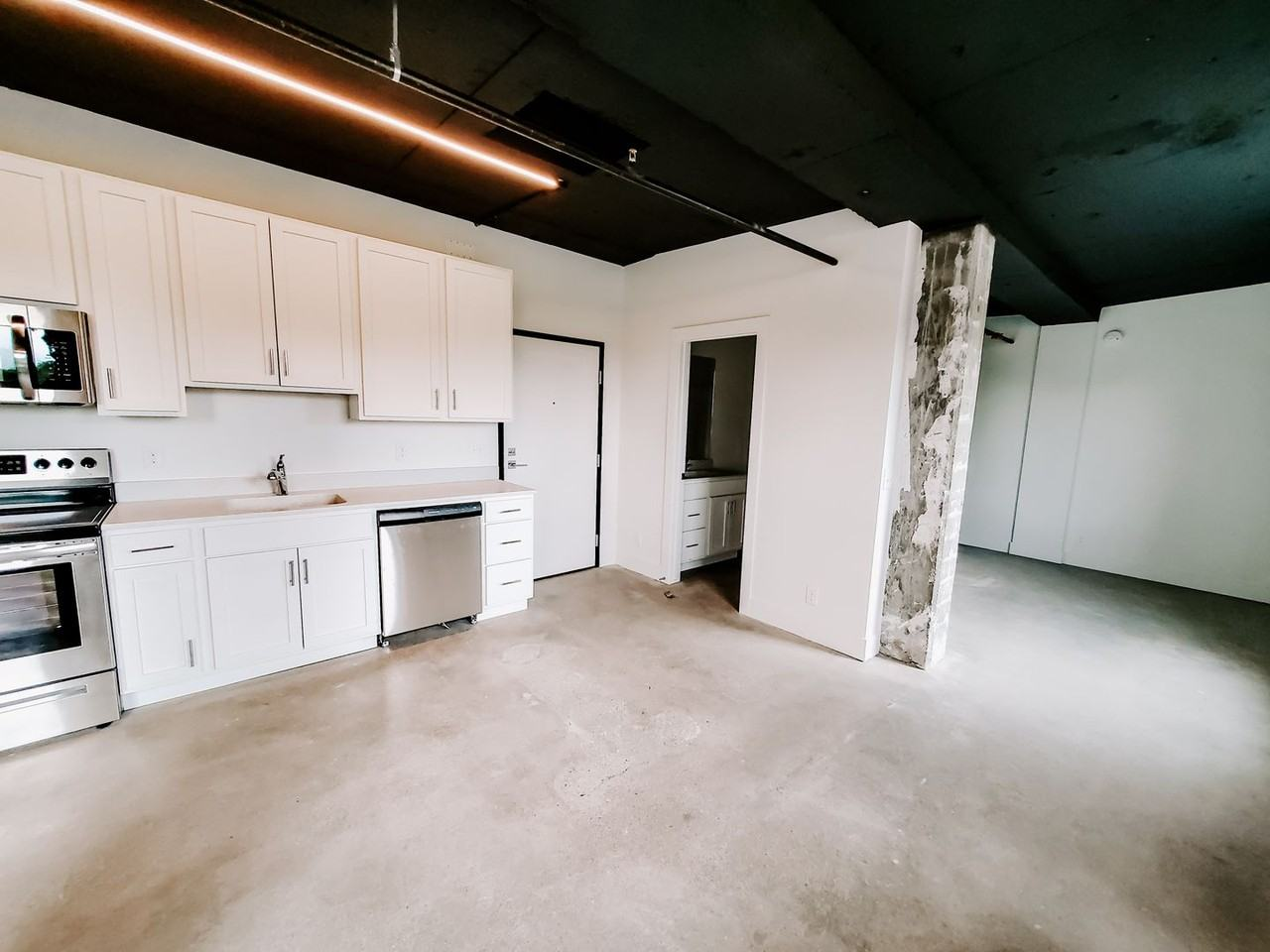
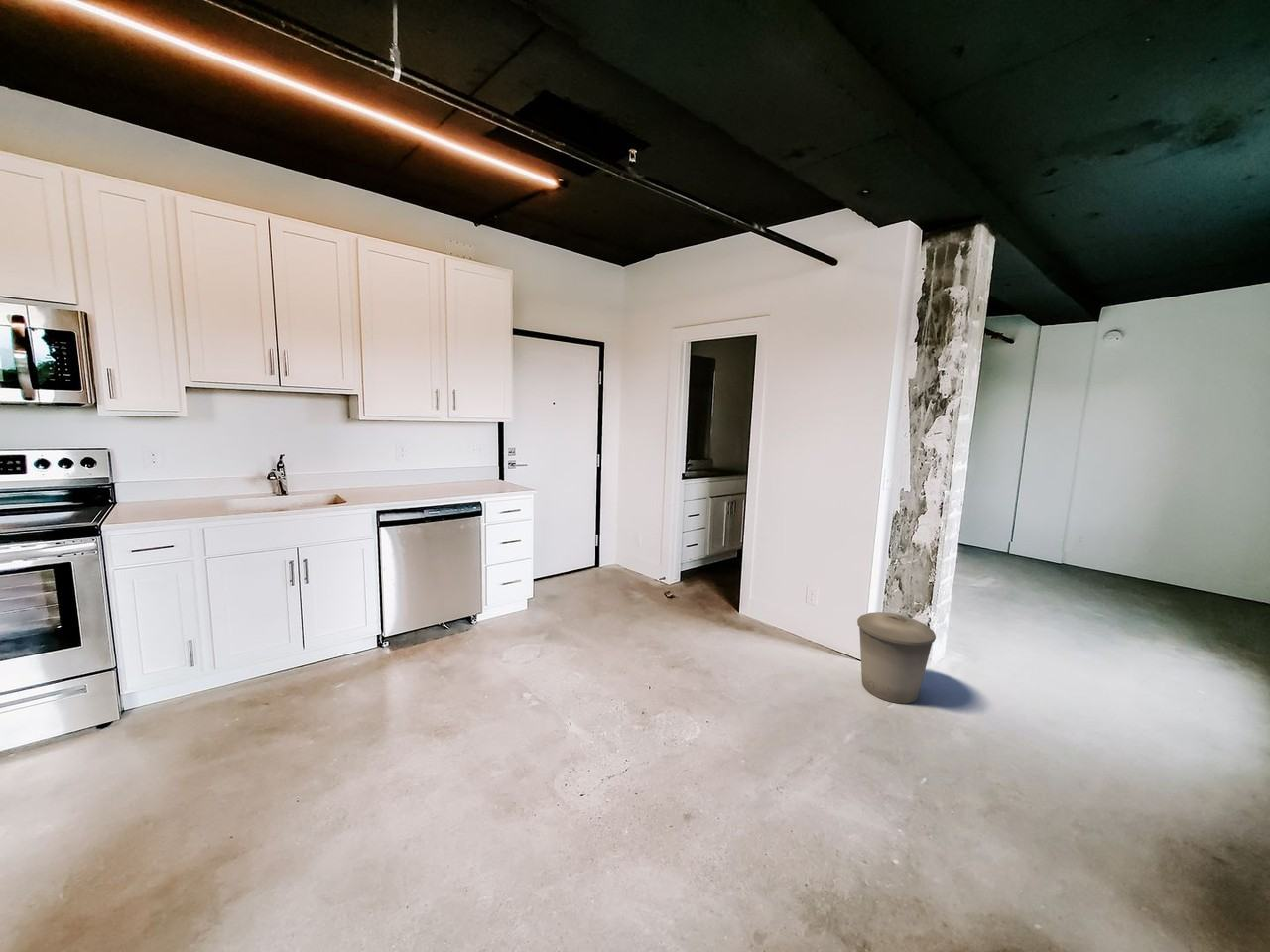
+ trash can (892, 653)
